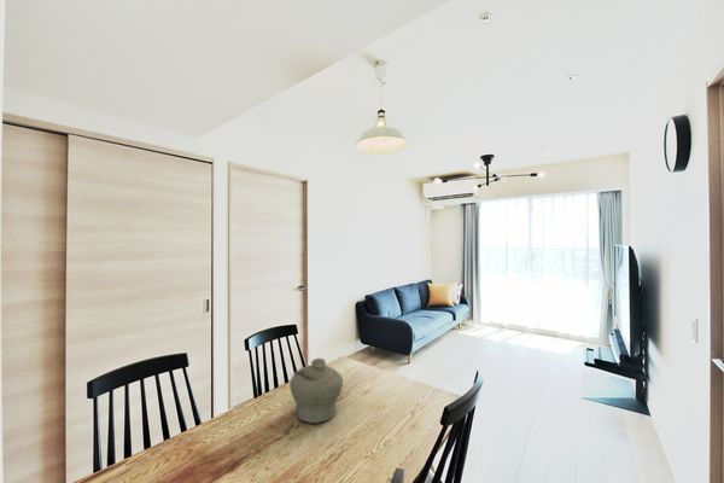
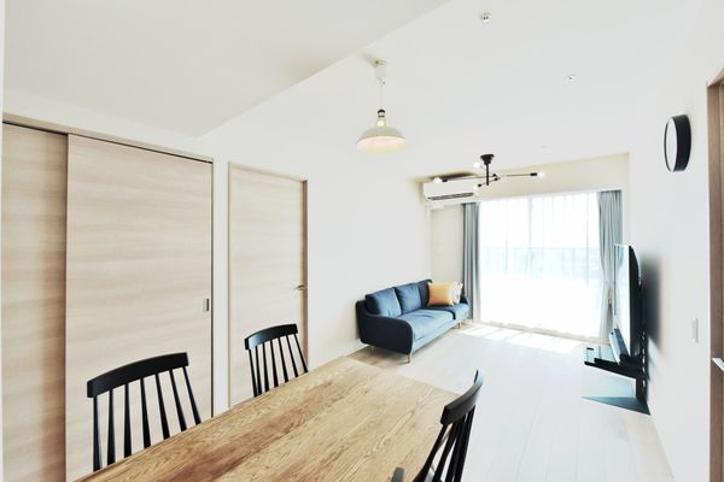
- jar (316, 385)
